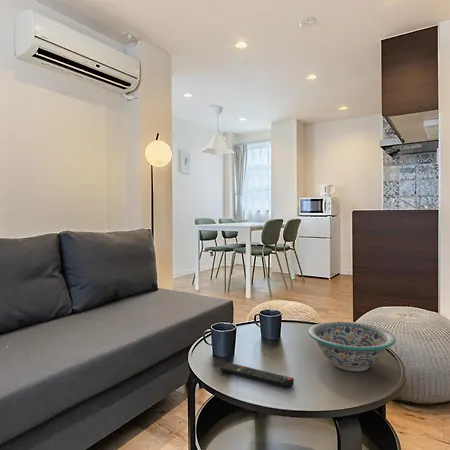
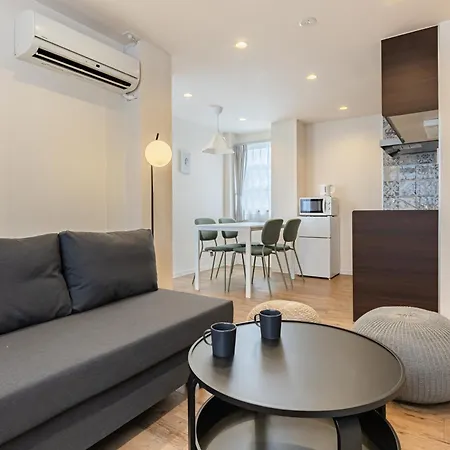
- remote control (256, 375)
- decorative bowl (350, 348)
